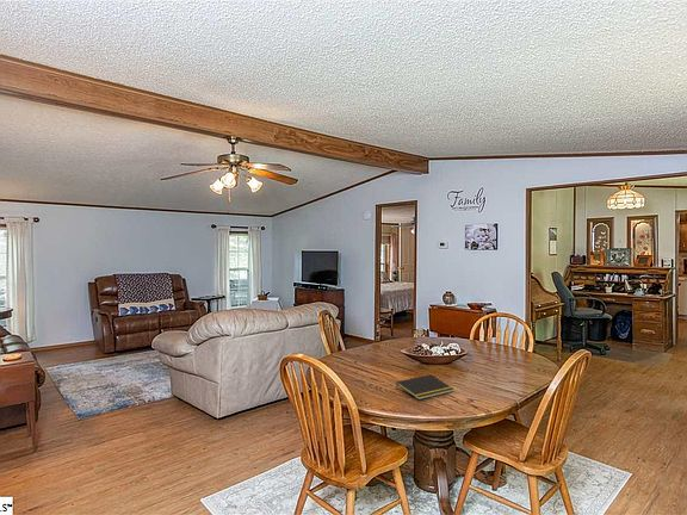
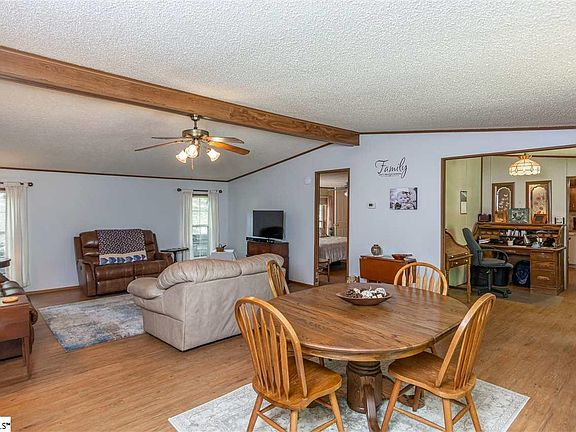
- notepad (425, 386)
